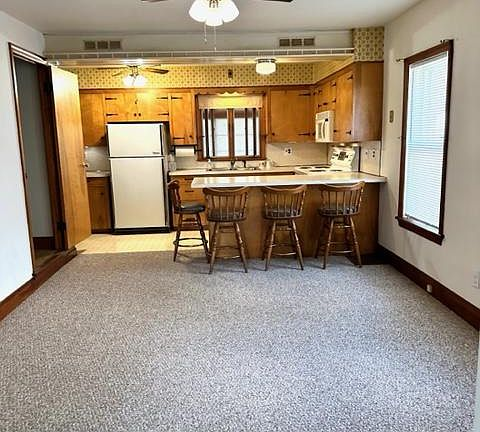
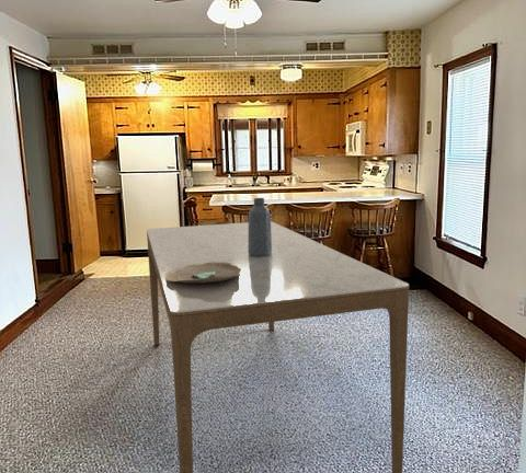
+ decorative bowl (204, 269)
+ vase (259, 226)
+ dining table (242, 323)
